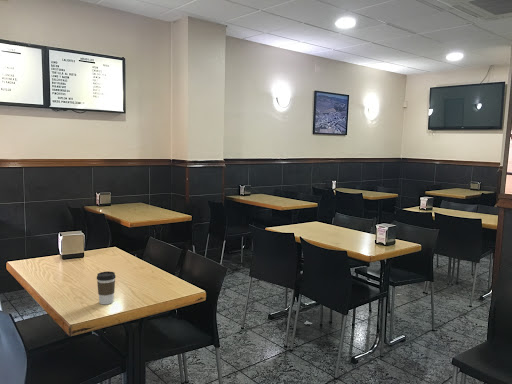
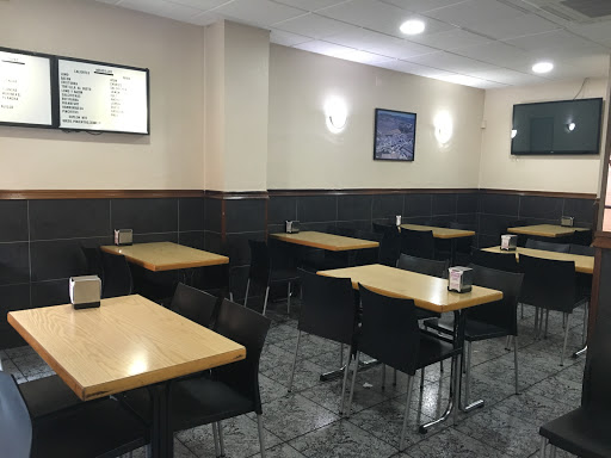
- coffee cup (106, 287)
